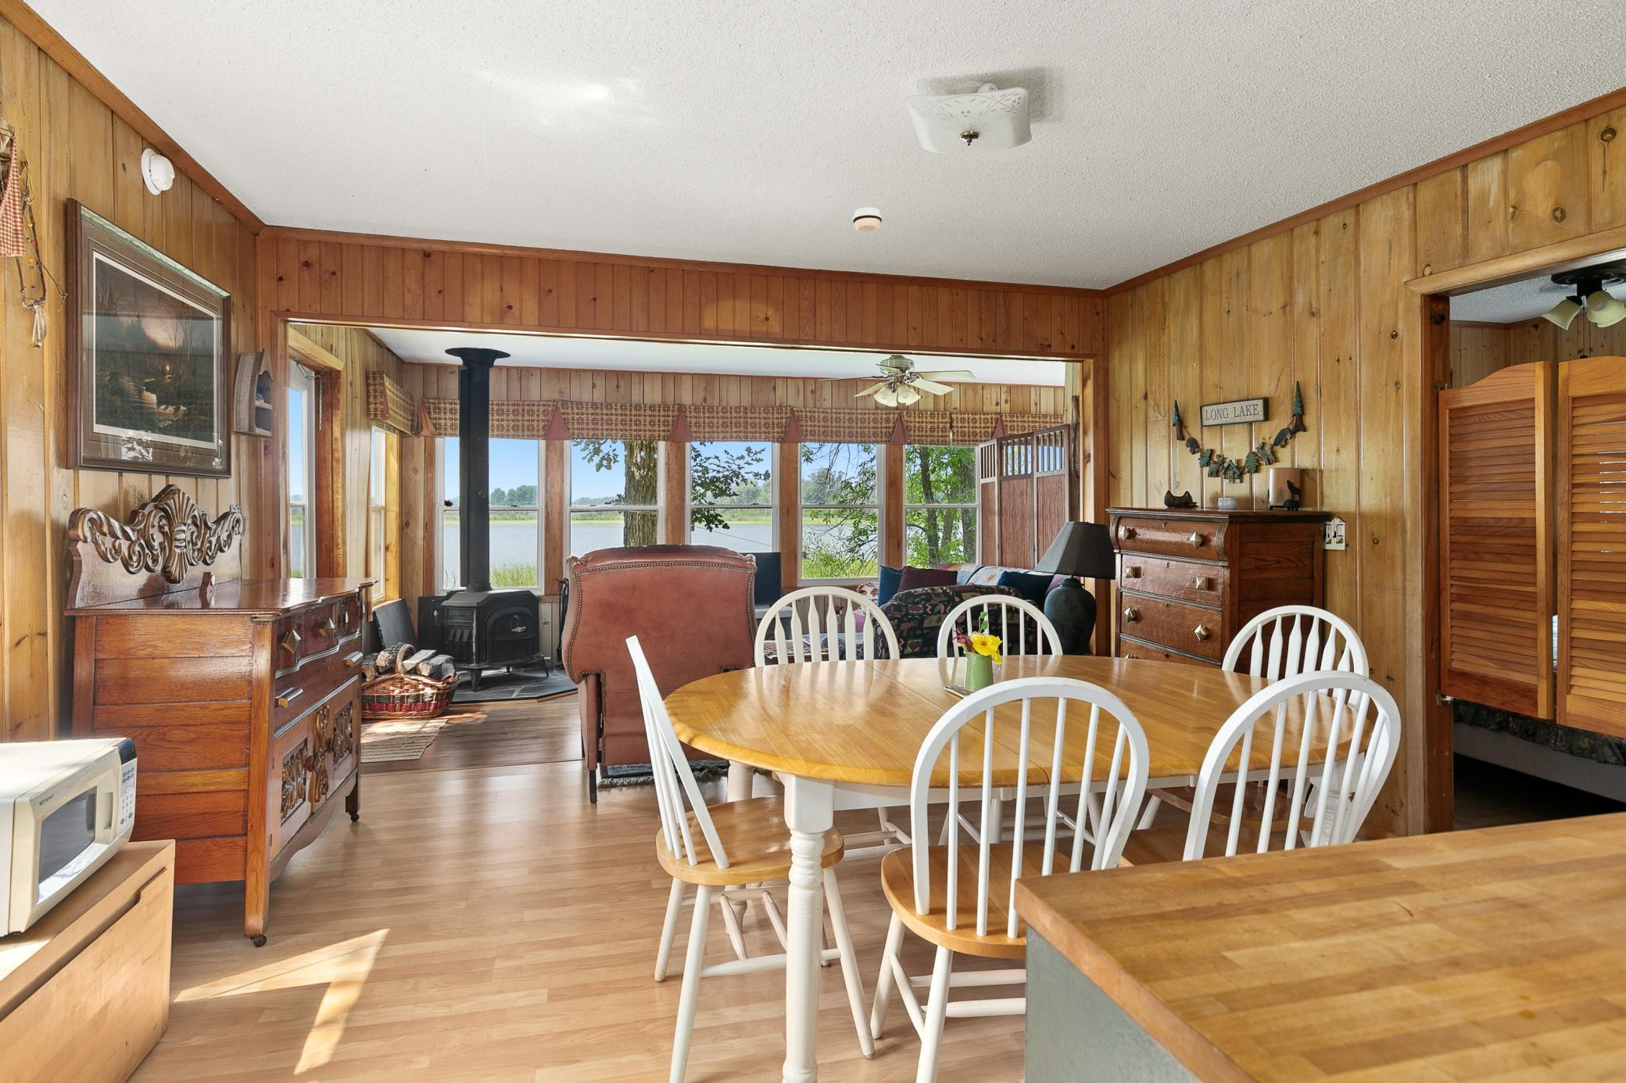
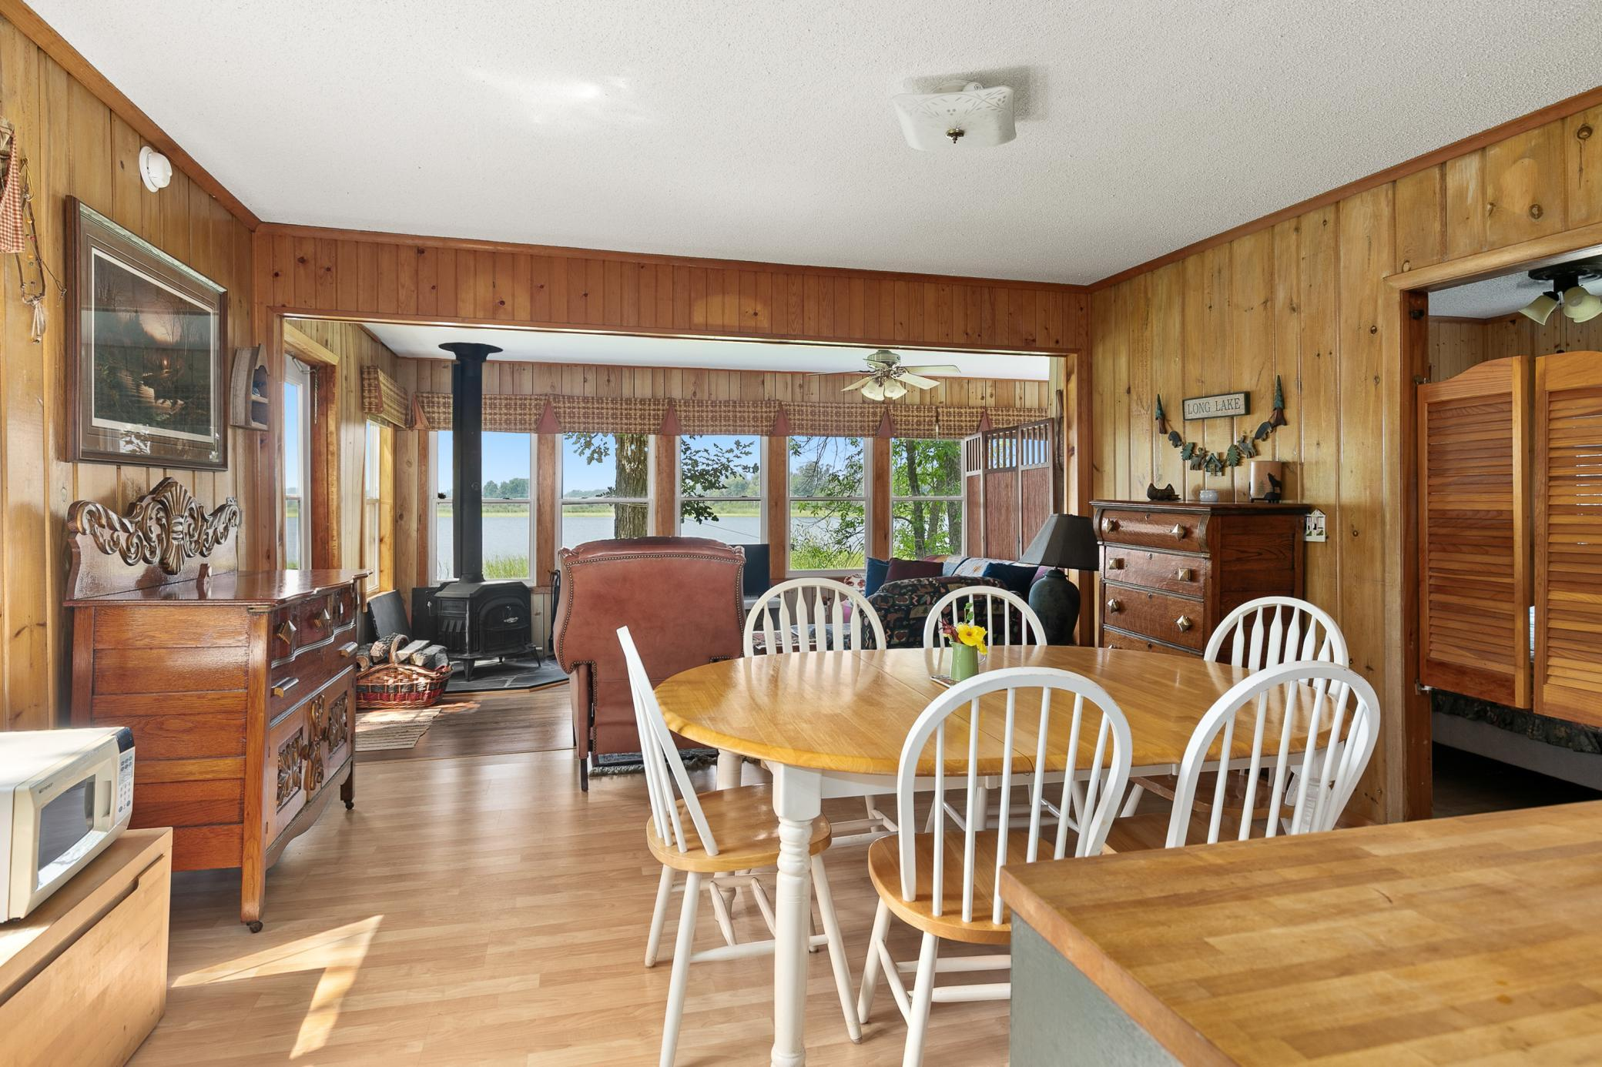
- smoke detector (867, 220)
